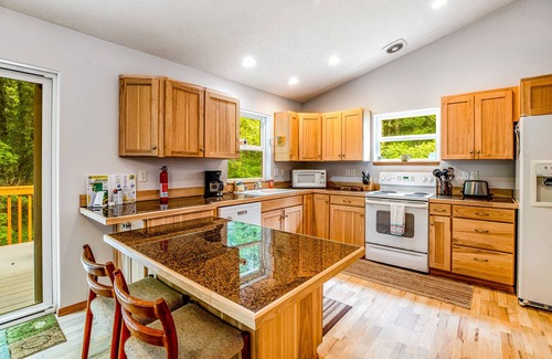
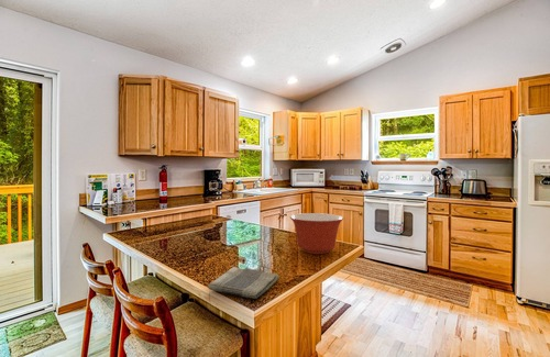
+ dish towel (245, 279)
+ mixing bowl (316, 233)
